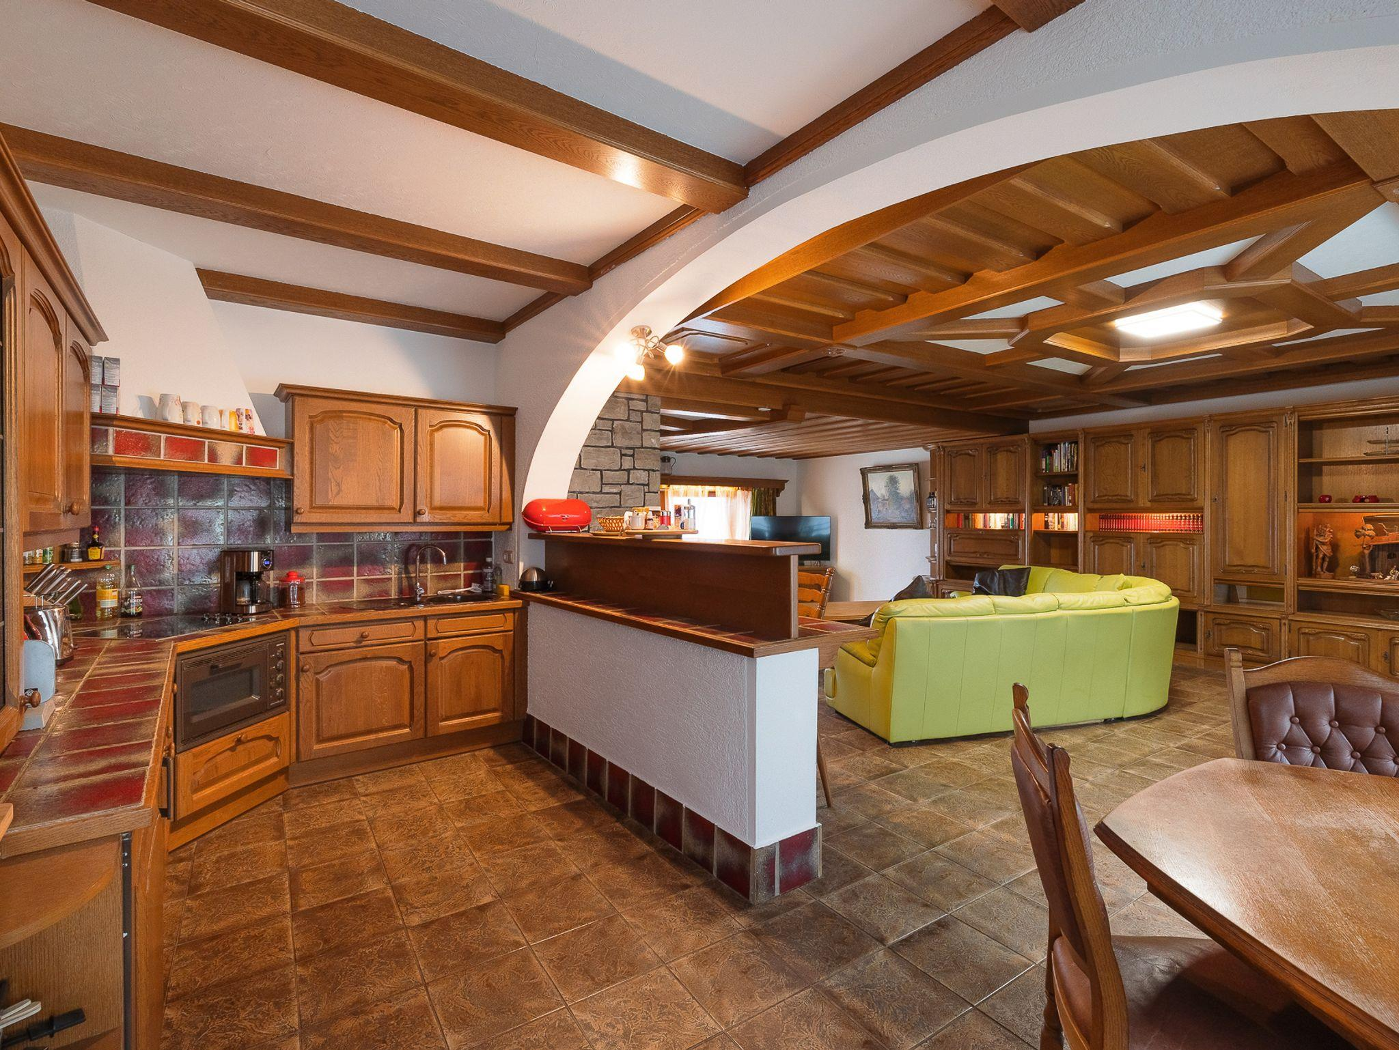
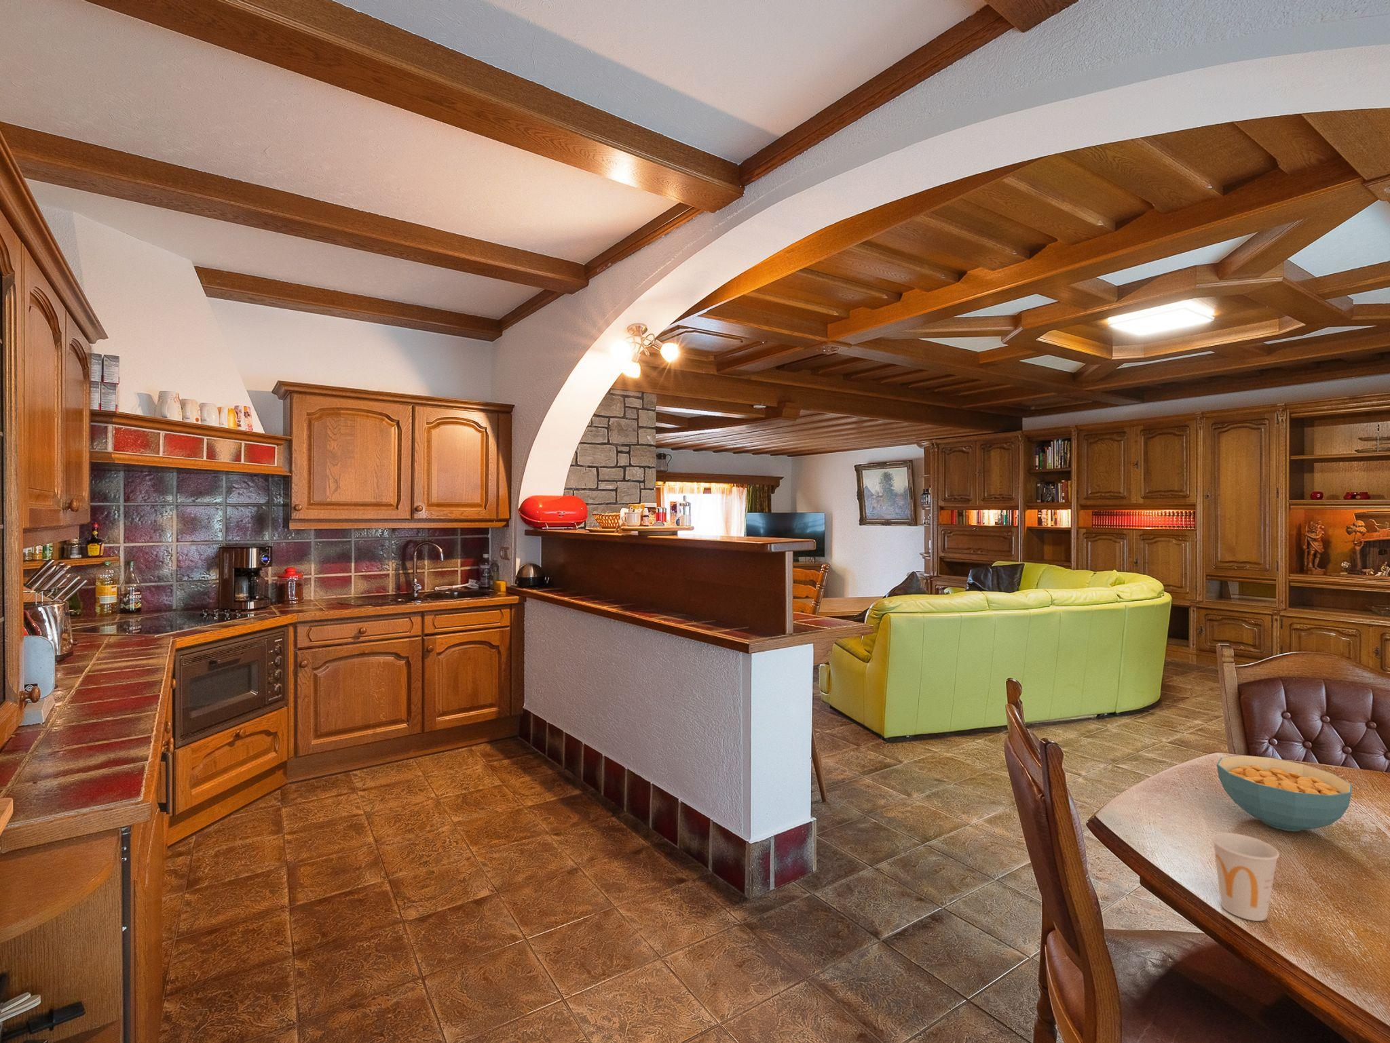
+ cereal bowl (1281, 799)
+ cup (1244, 876)
